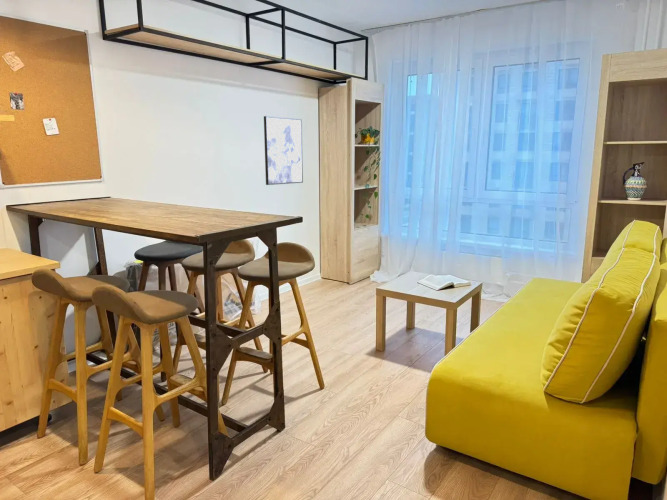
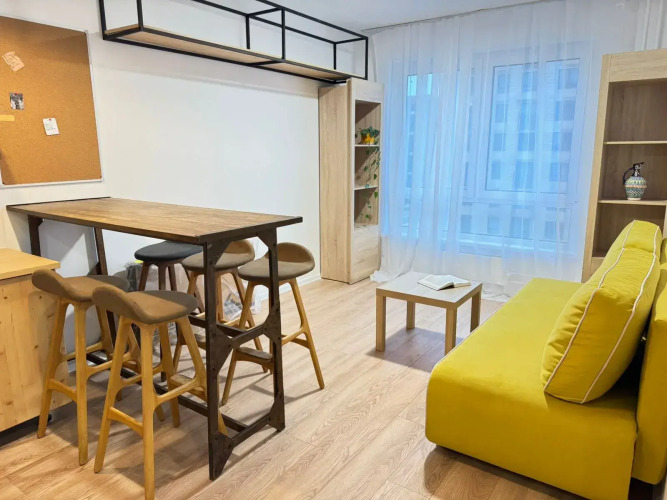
- wall art (284, 151)
